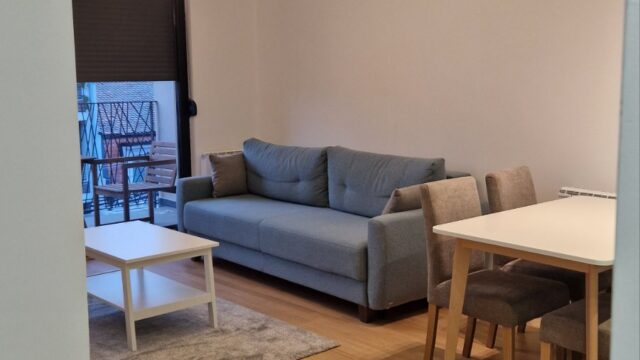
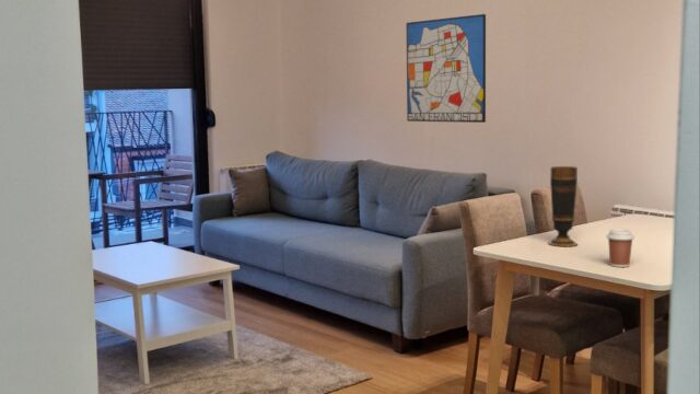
+ wall art (444, 70)
+ coffee cup (619, 247)
+ vase (563, 206)
